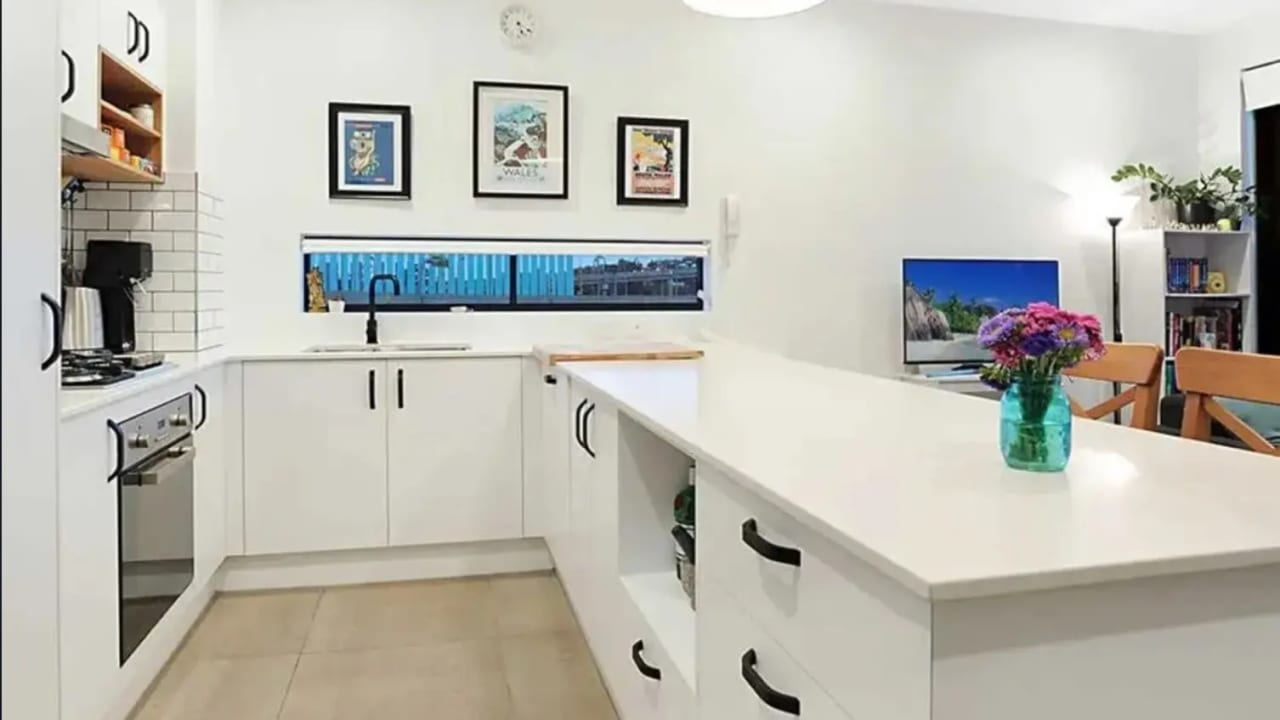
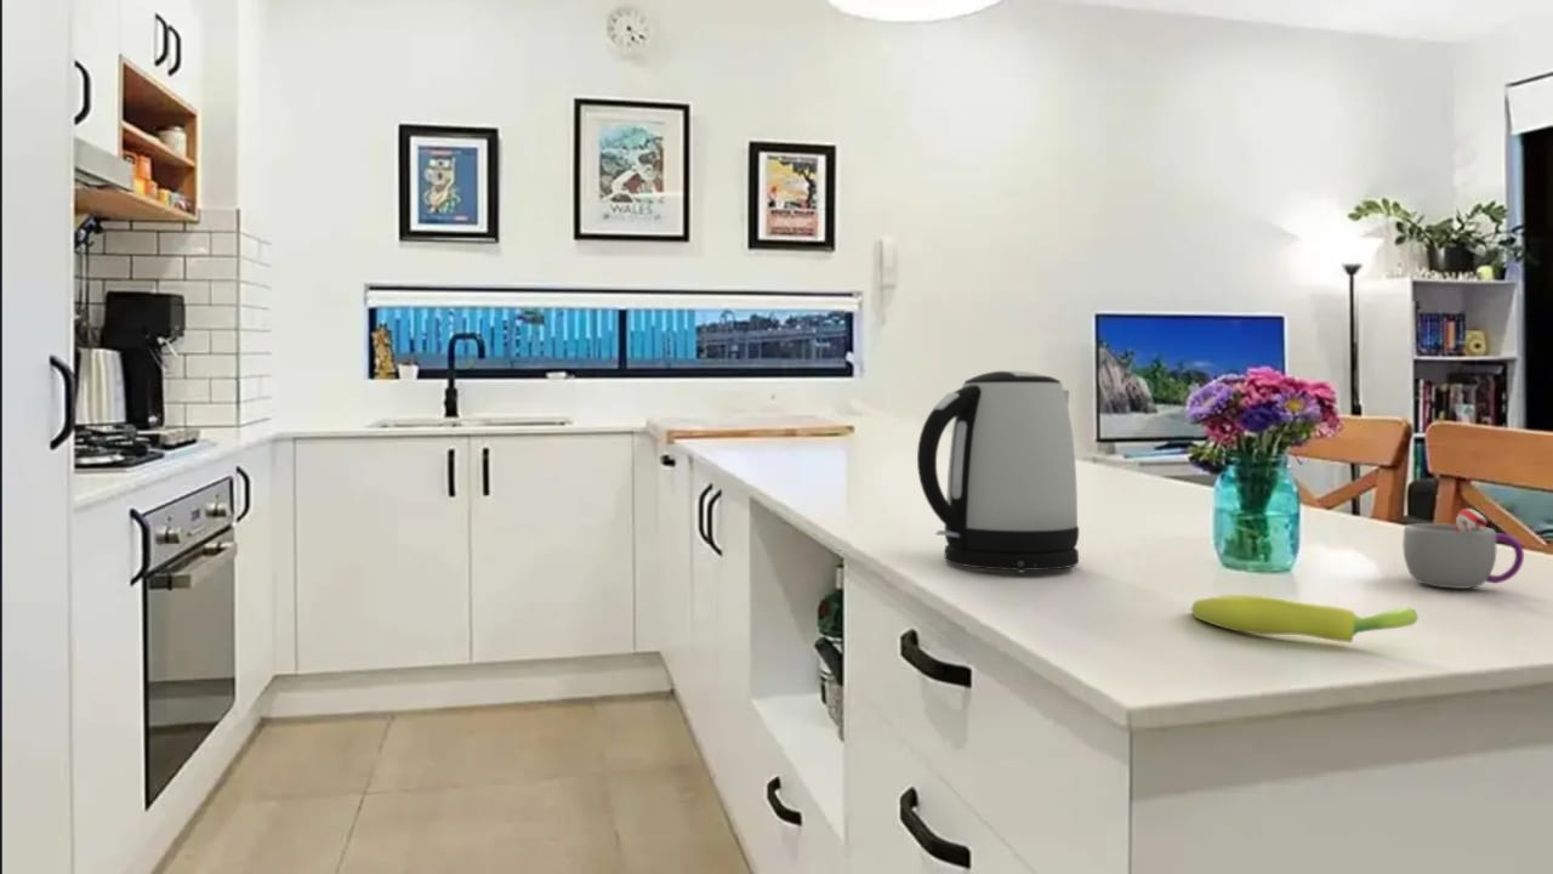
+ banana (1284, 614)
+ mug (1462, 545)
+ kettle (996, 467)
